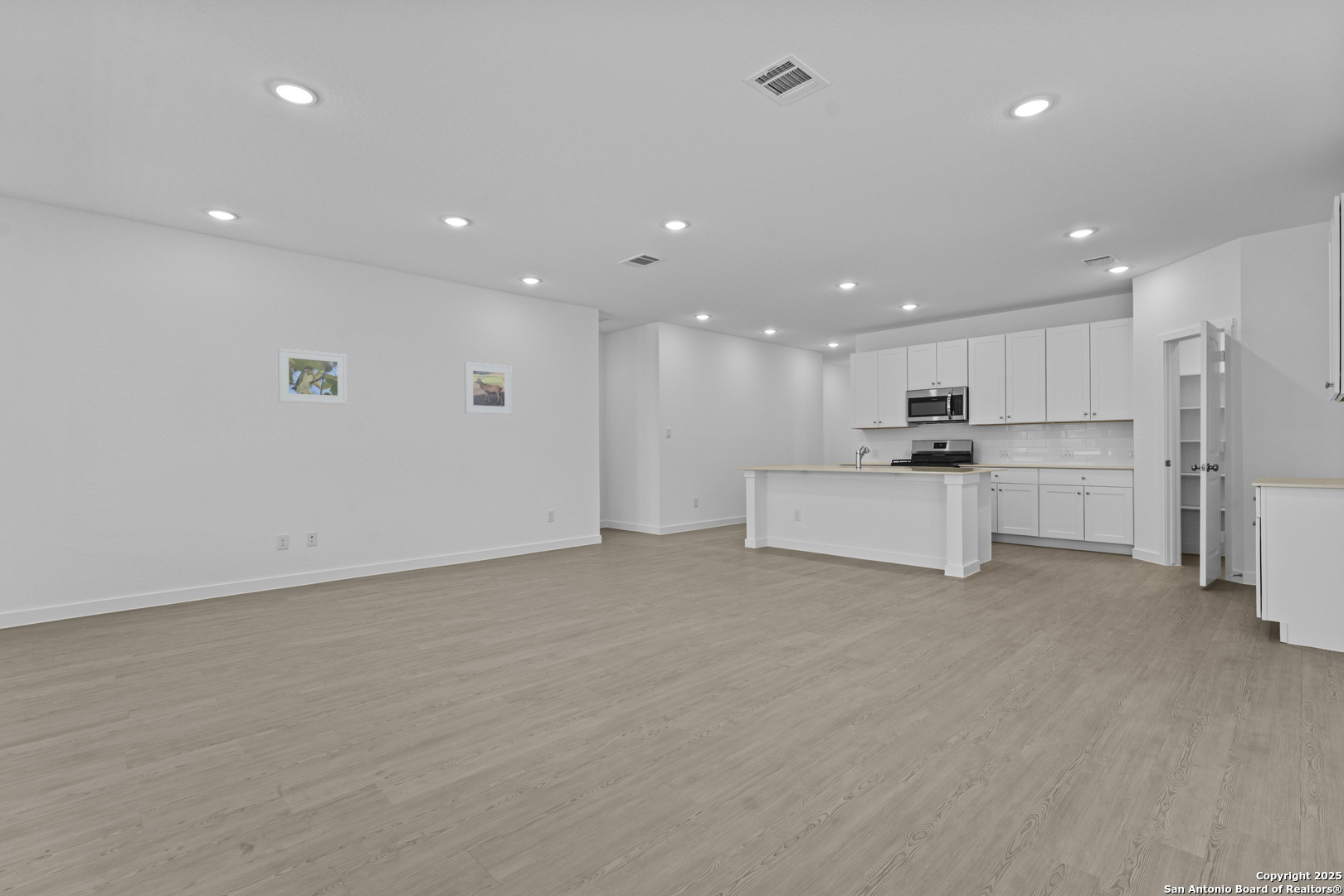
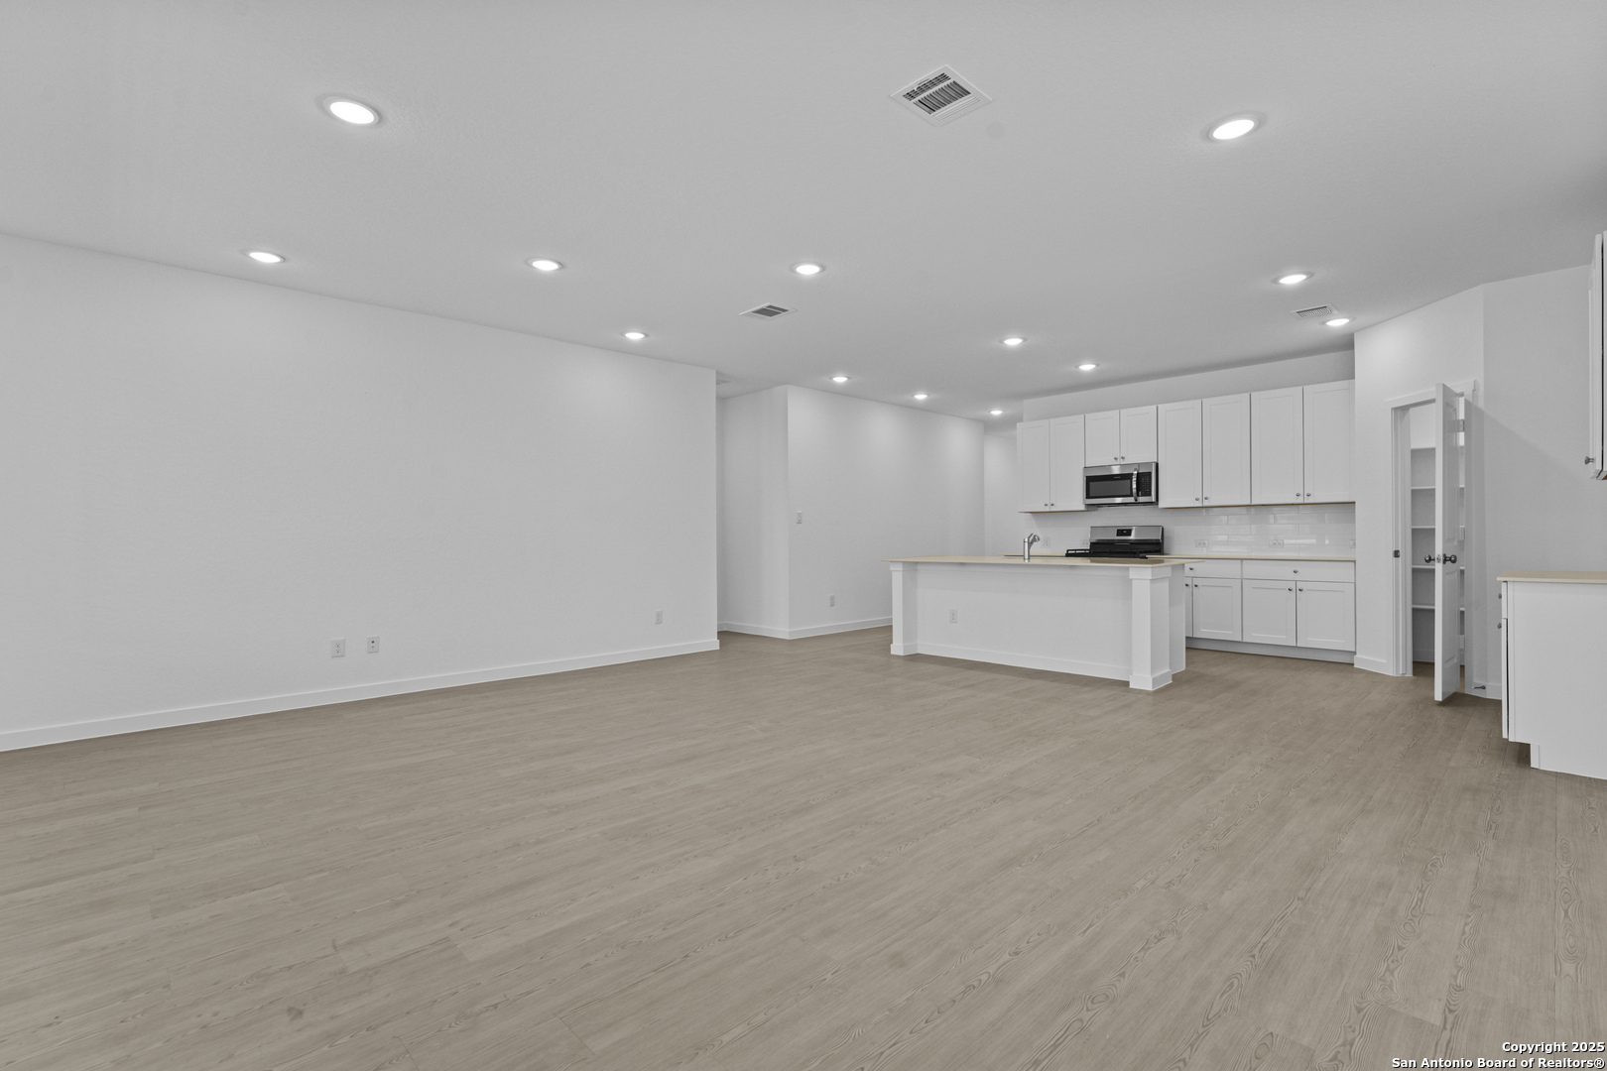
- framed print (314, 377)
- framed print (489, 388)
